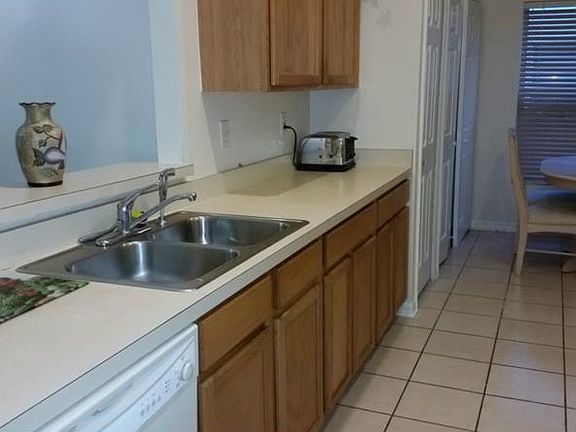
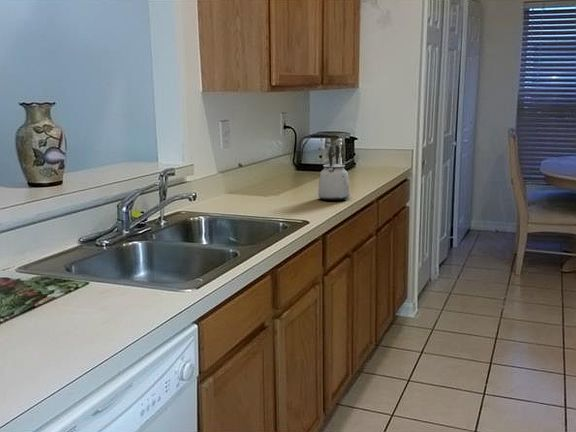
+ kettle (335, 171)
